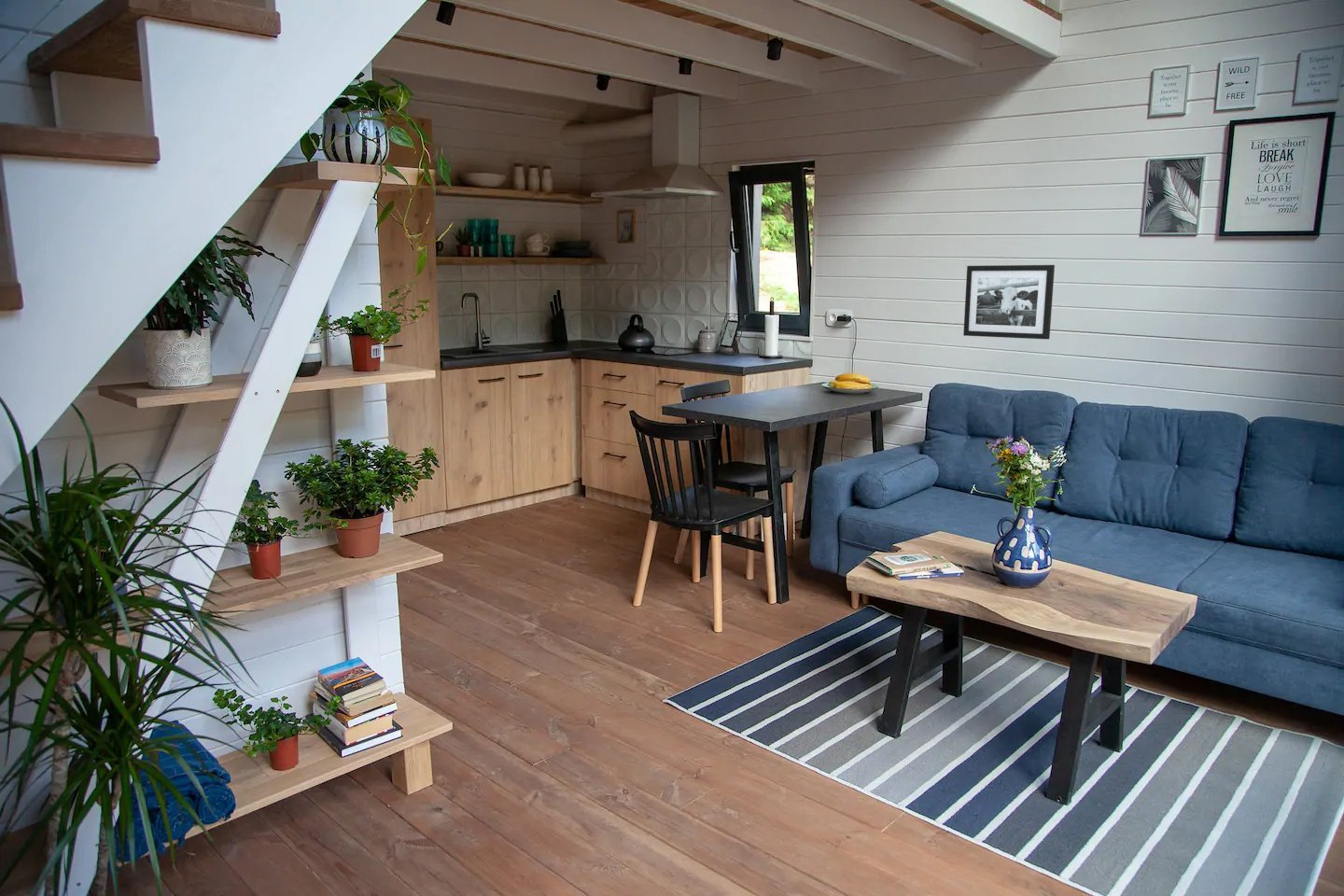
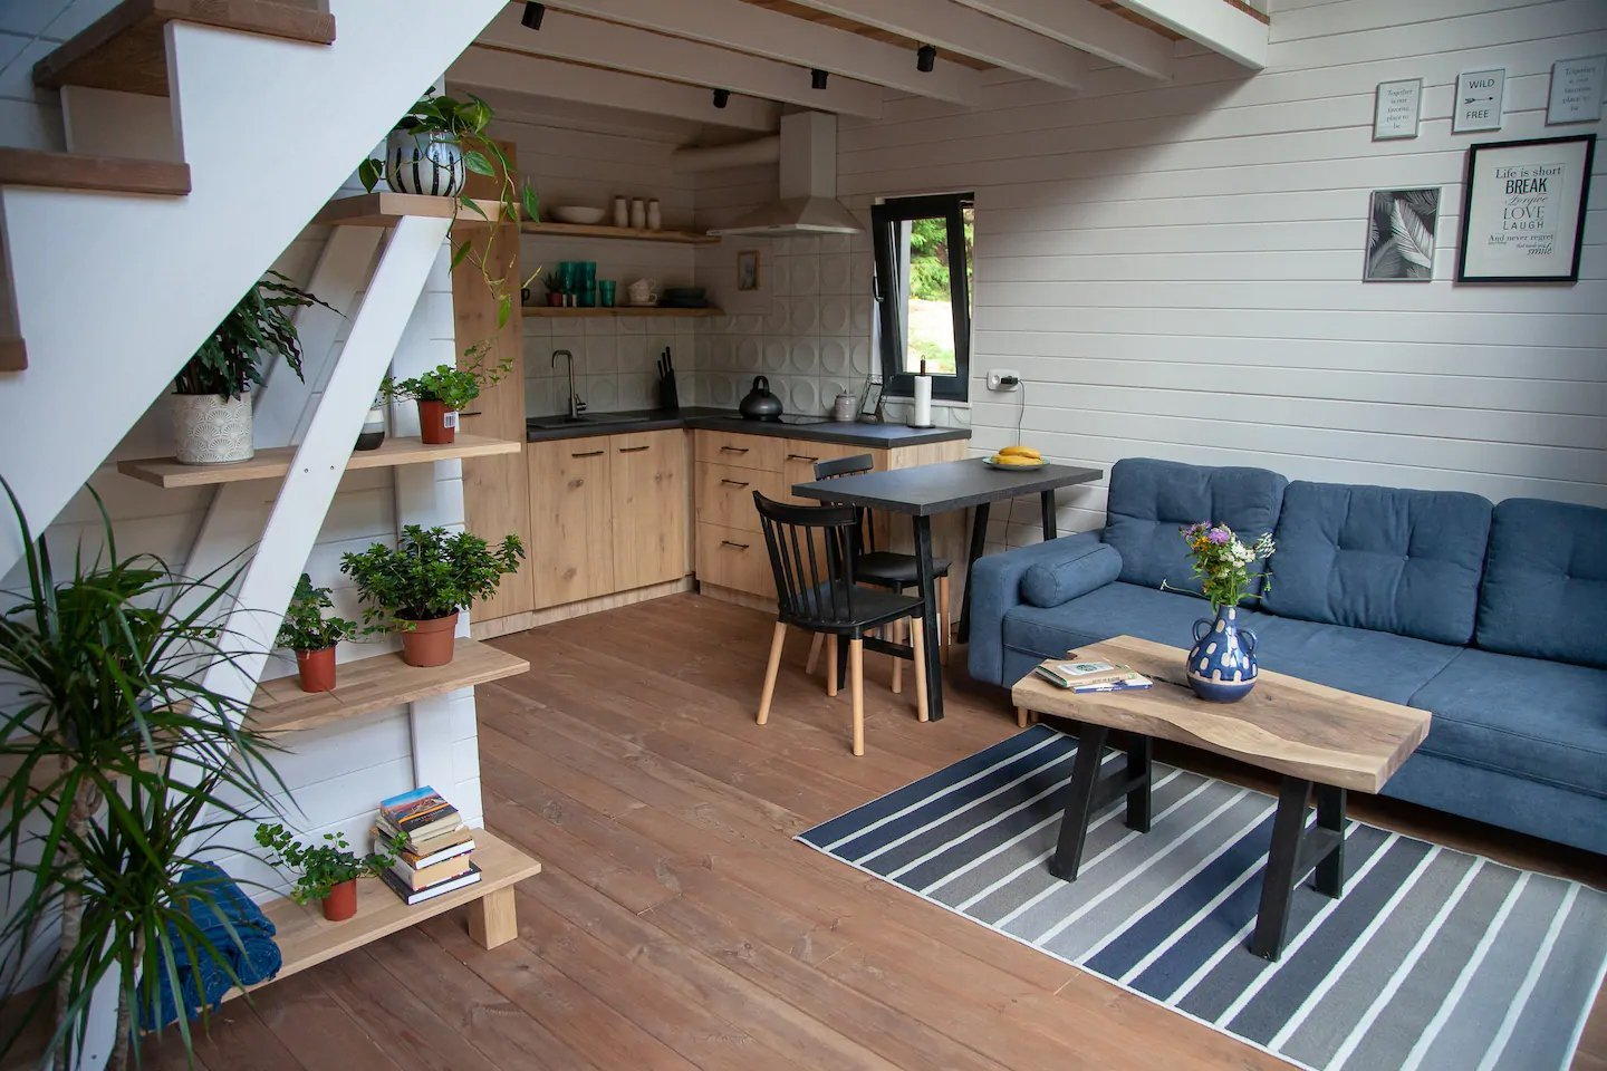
- picture frame (1007, 301)
